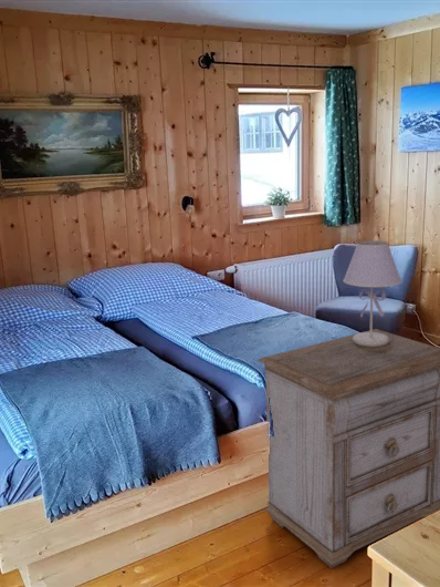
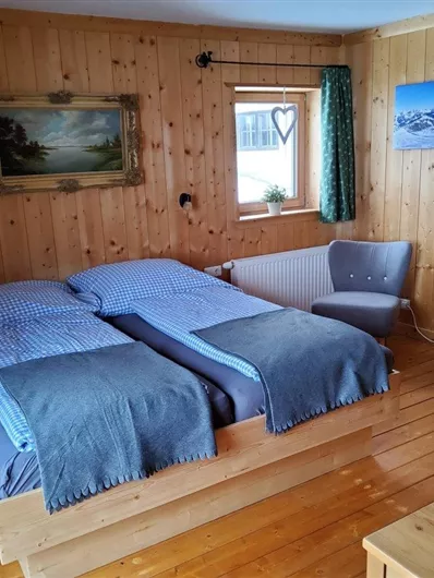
- table lamp (371, 292)
- nightstand (355, 437)
